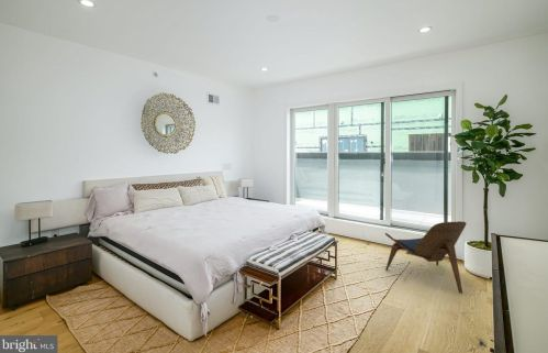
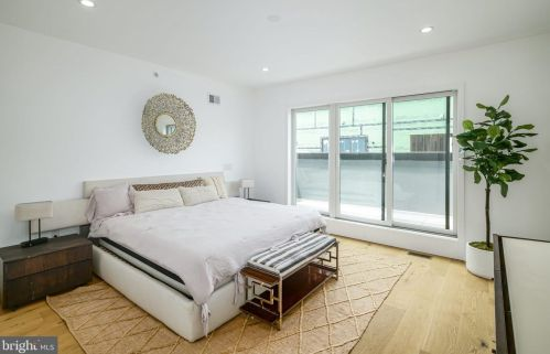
- lounge chair (430, 247)
